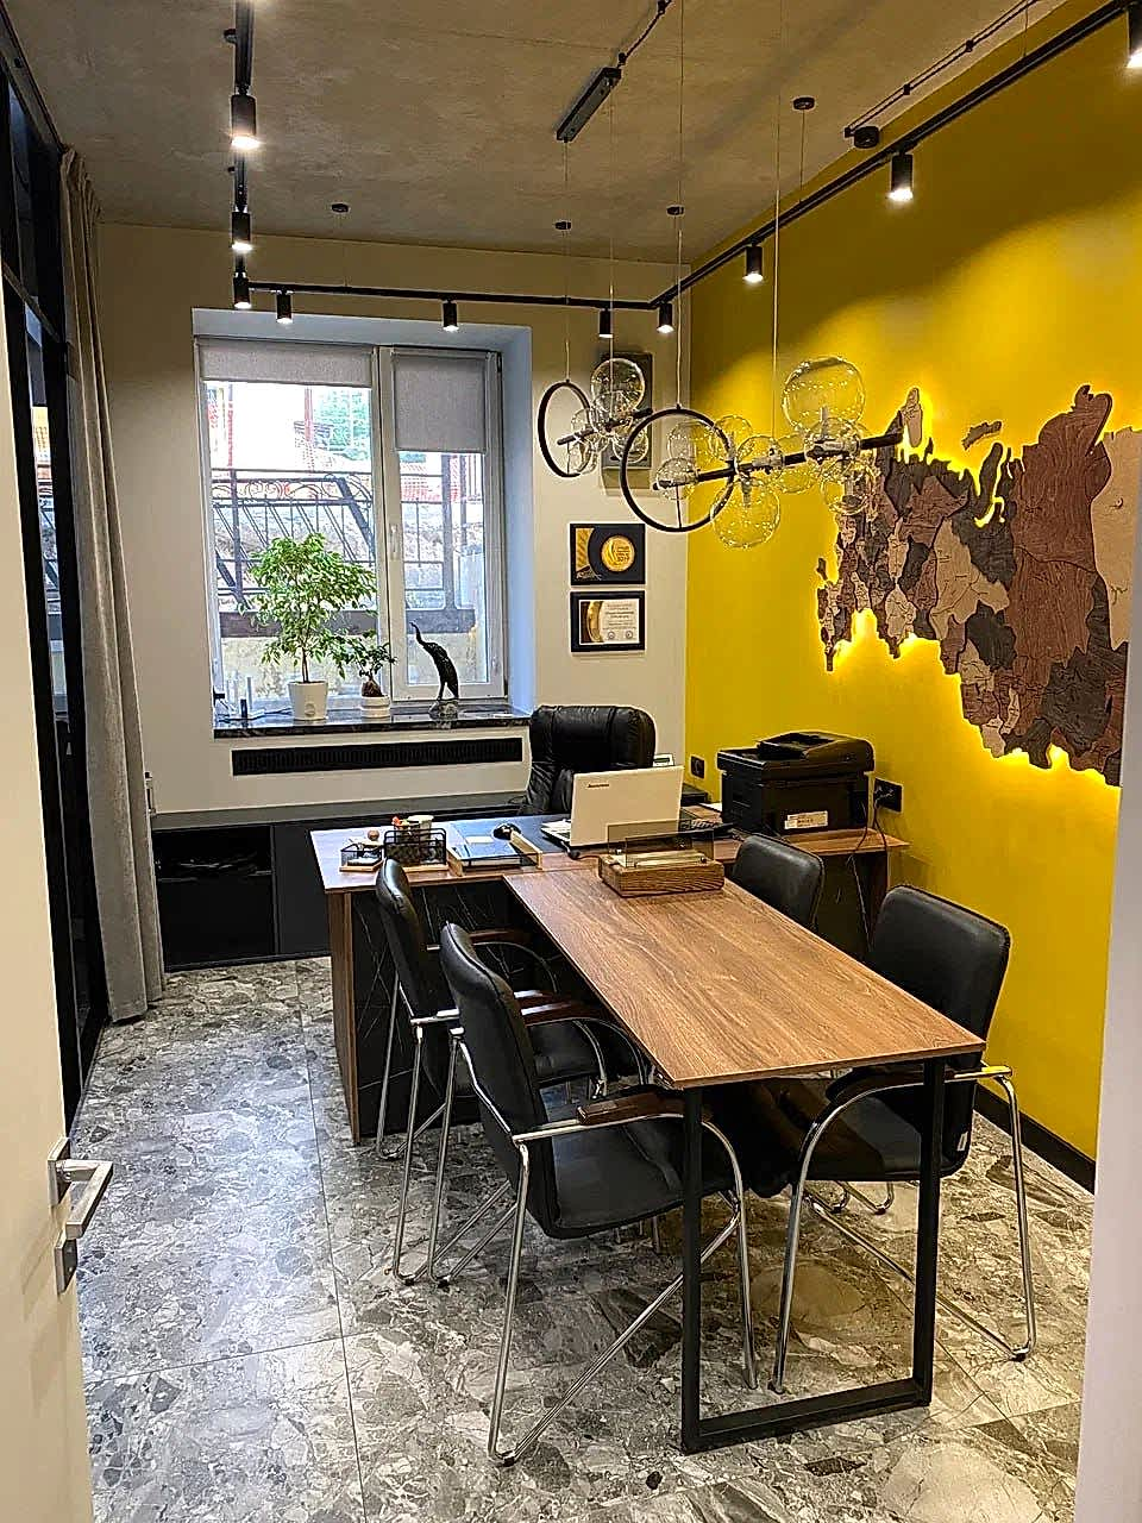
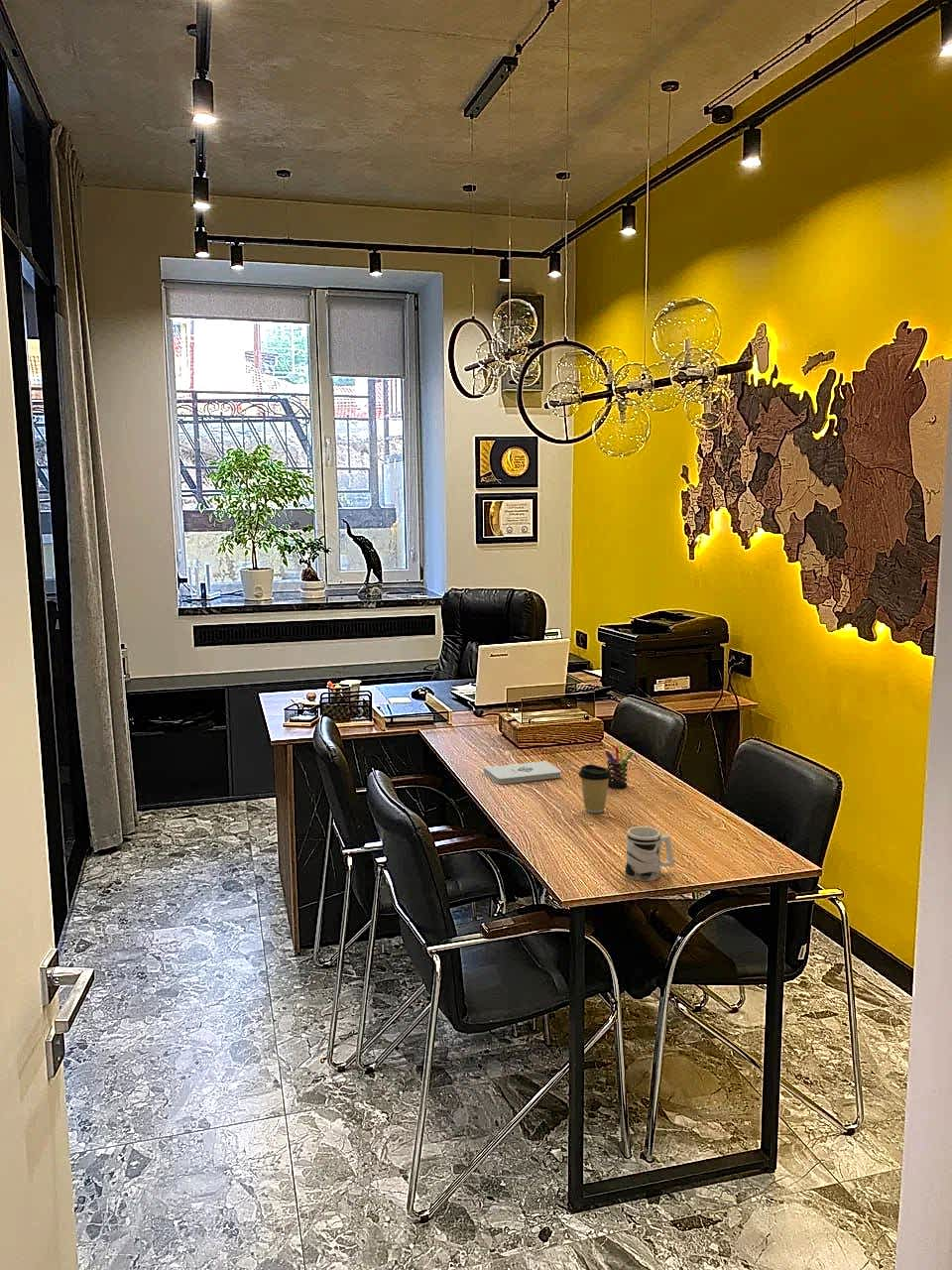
+ mug (651, 851)
+ coffee cup (594, 789)
+ pen holder (619, 765)
+ notepad (523, 772)
